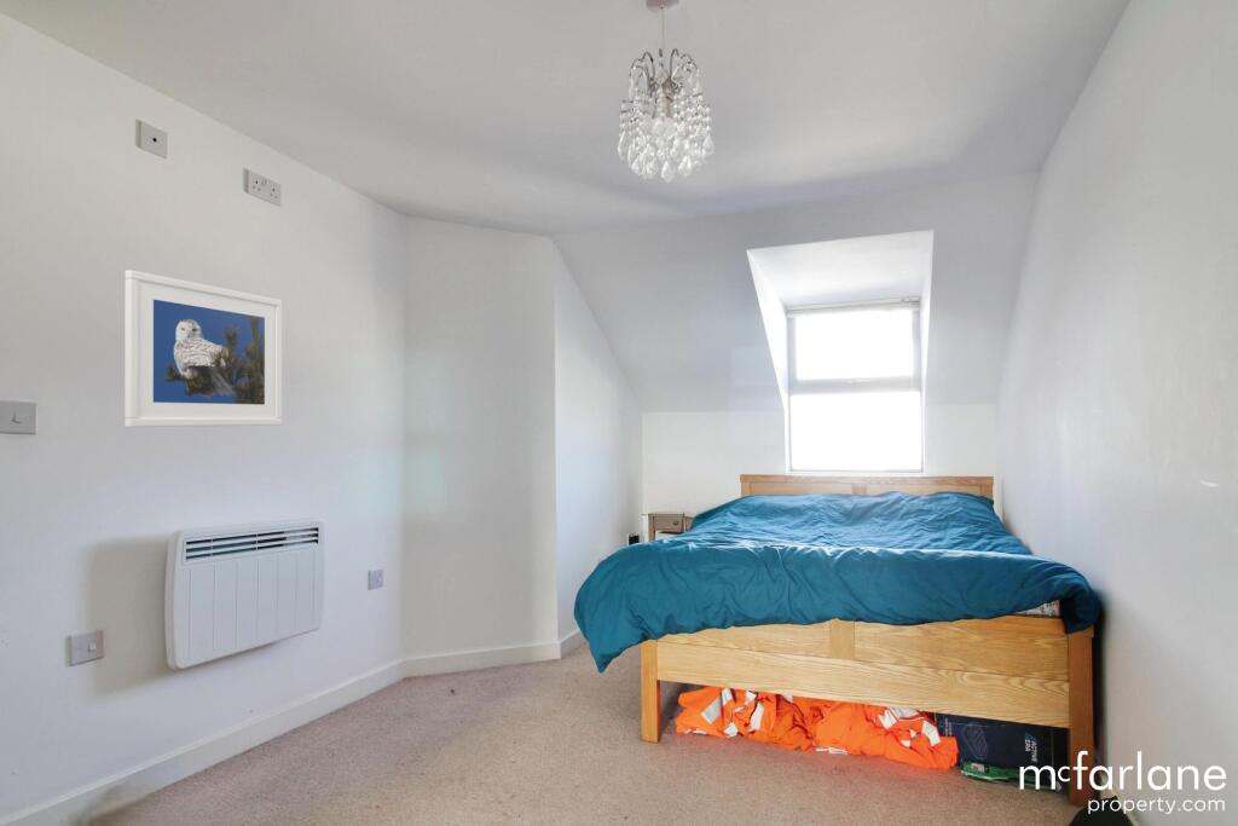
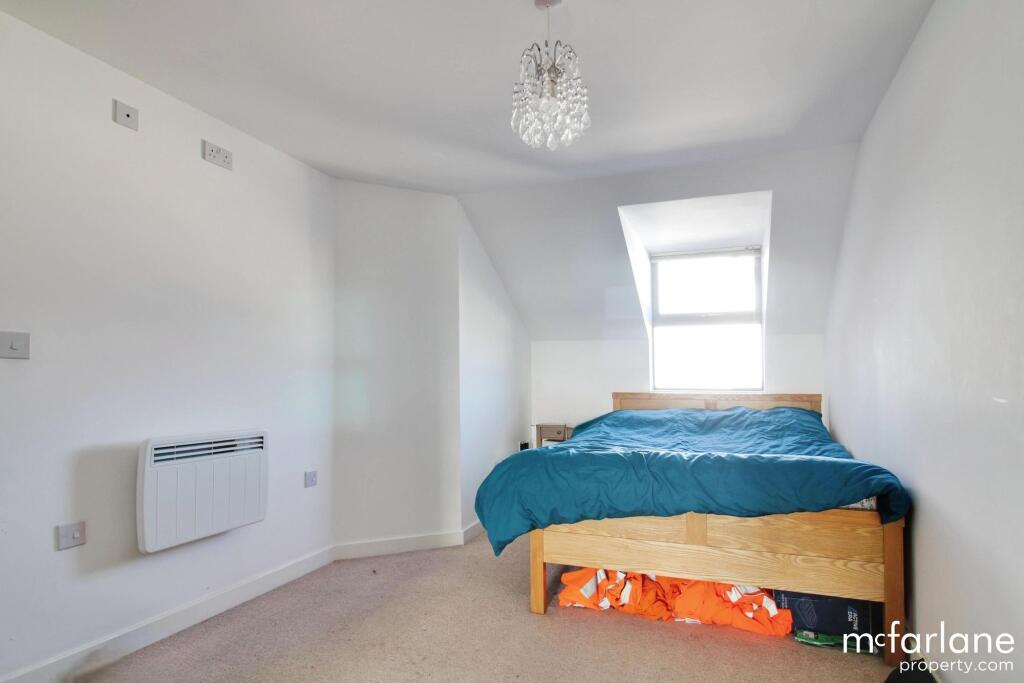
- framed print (212, 356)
